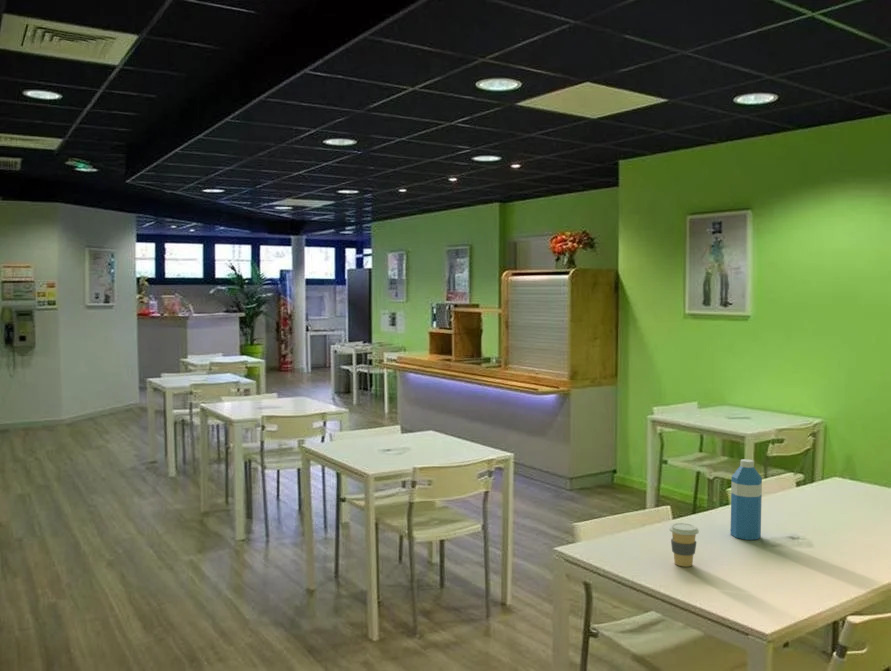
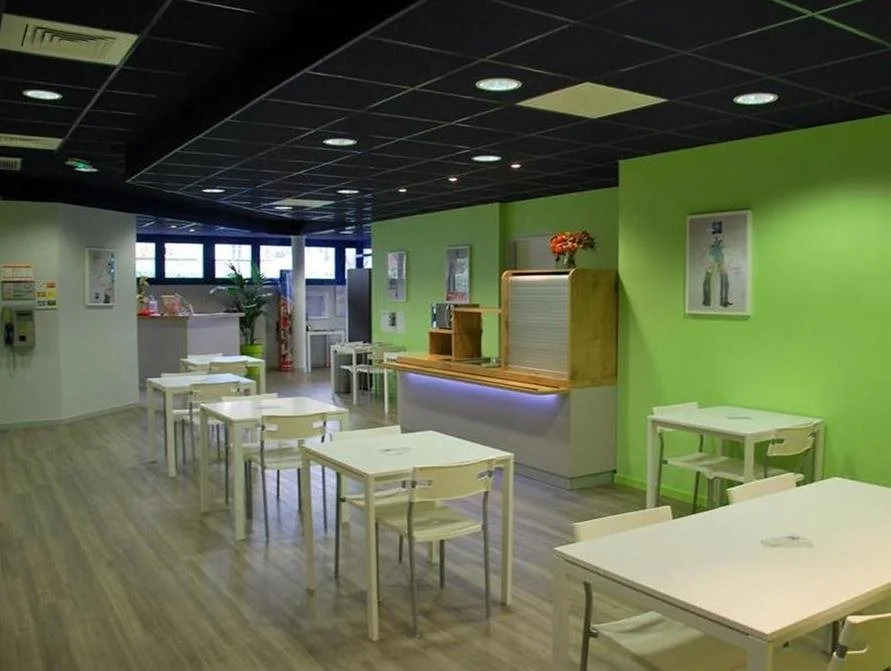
- water bottle (746, 498)
- coffee cup (683, 545)
